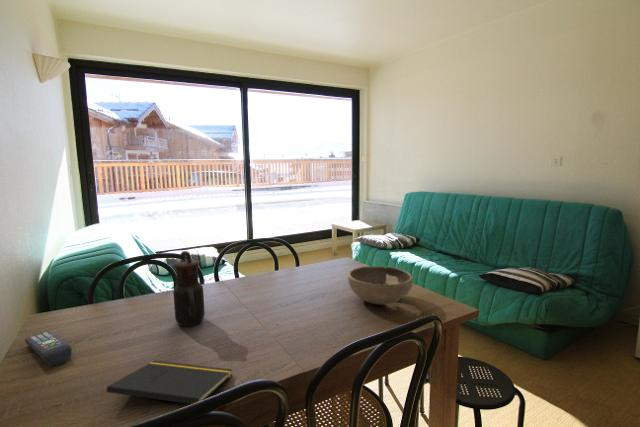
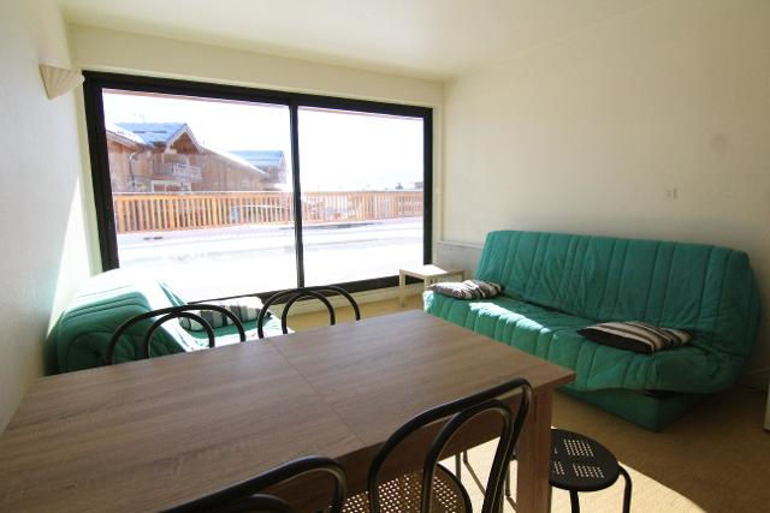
- remote control (47, 345)
- notepad (173, 380)
- teapot (188, 286)
- bowl (379, 287)
